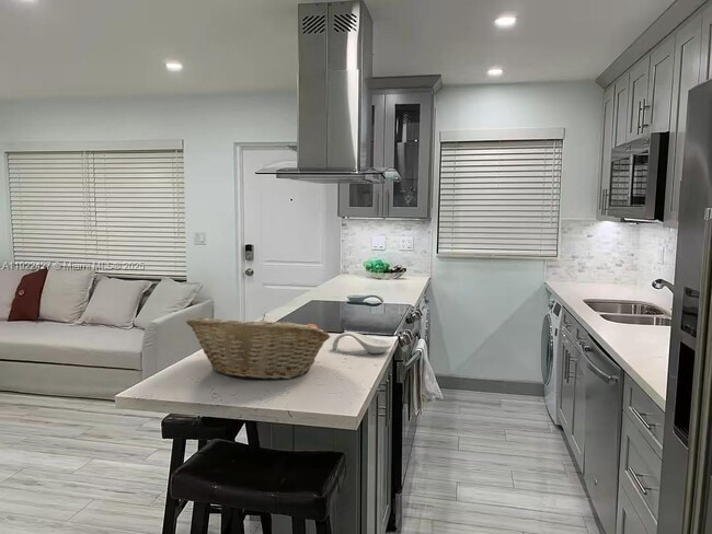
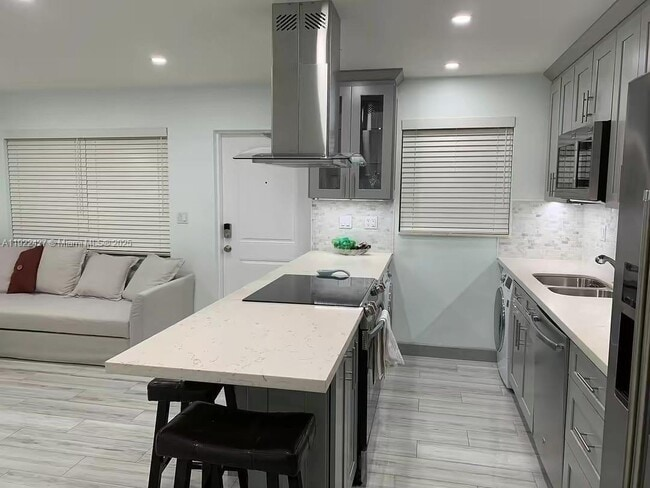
- fruit basket (259, 339)
- spoon rest (361, 341)
